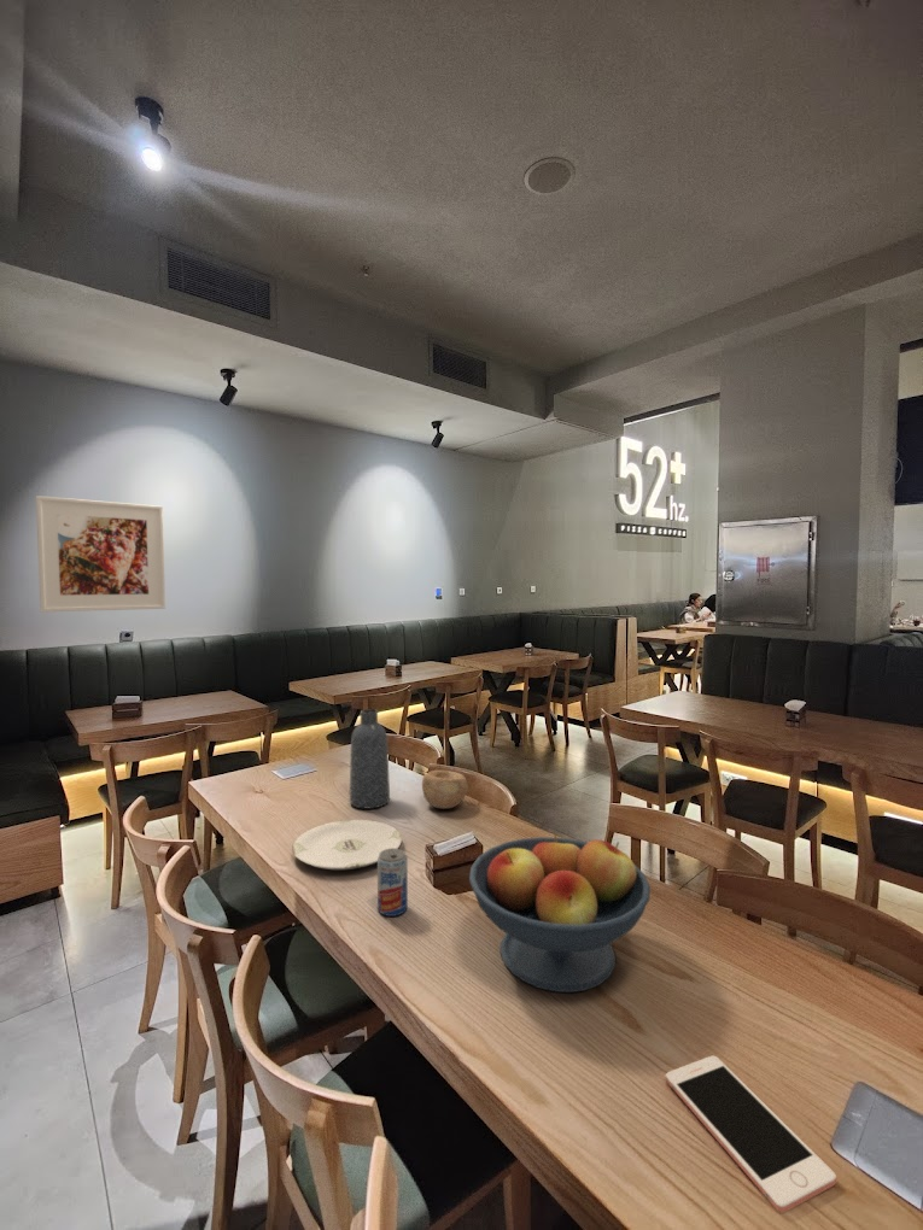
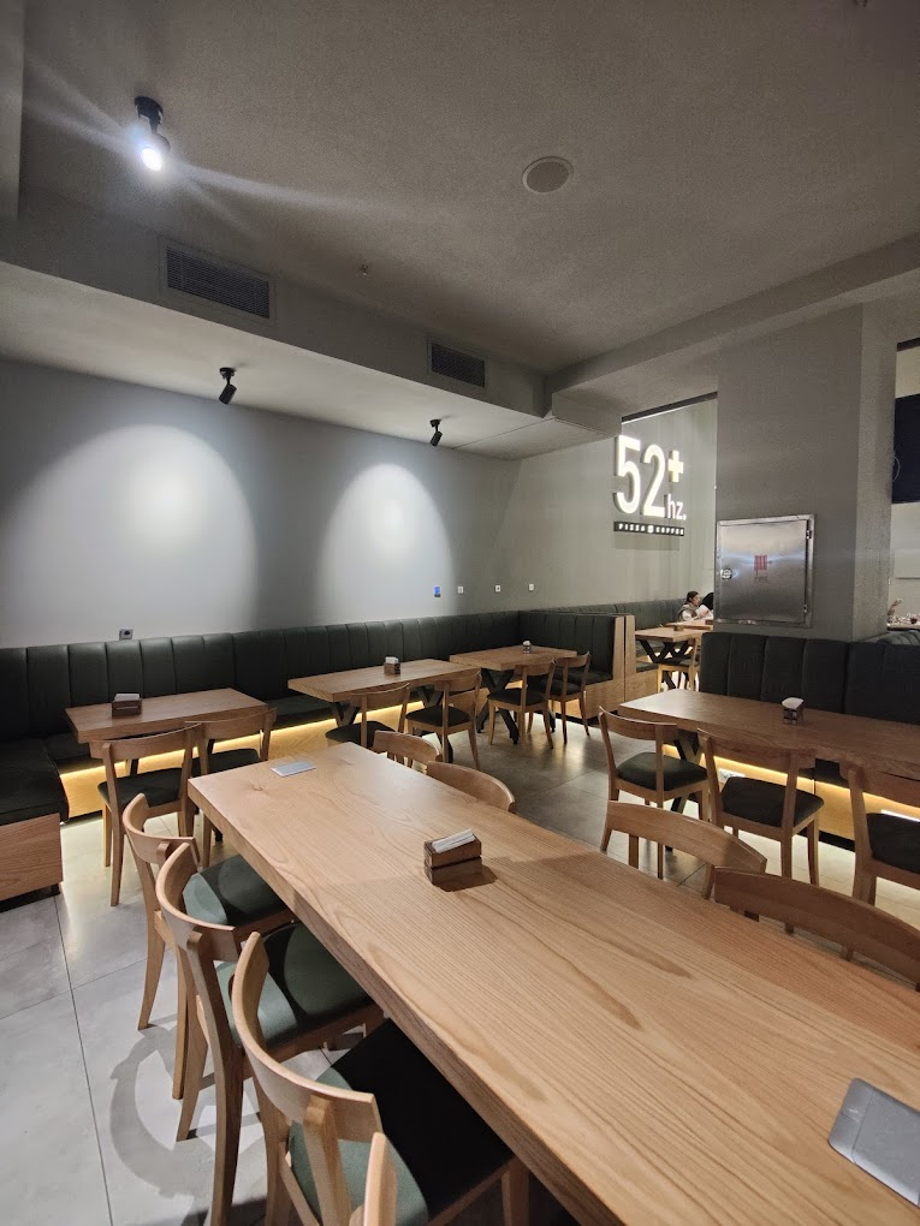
- plate (347, 845)
- fruit bowl (556, 901)
- beverage can (392, 880)
- bowl (444, 789)
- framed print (105, 556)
- cell phone (742, 1123)
- vase (369, 756)
